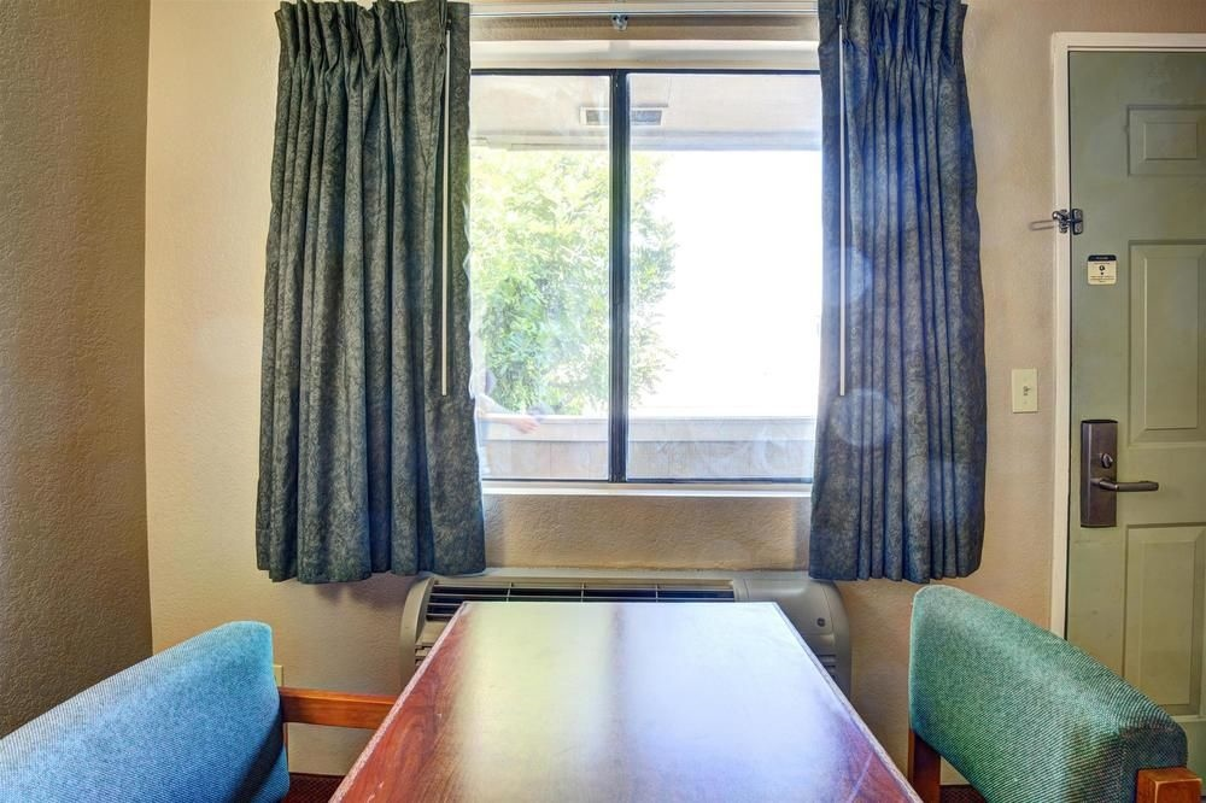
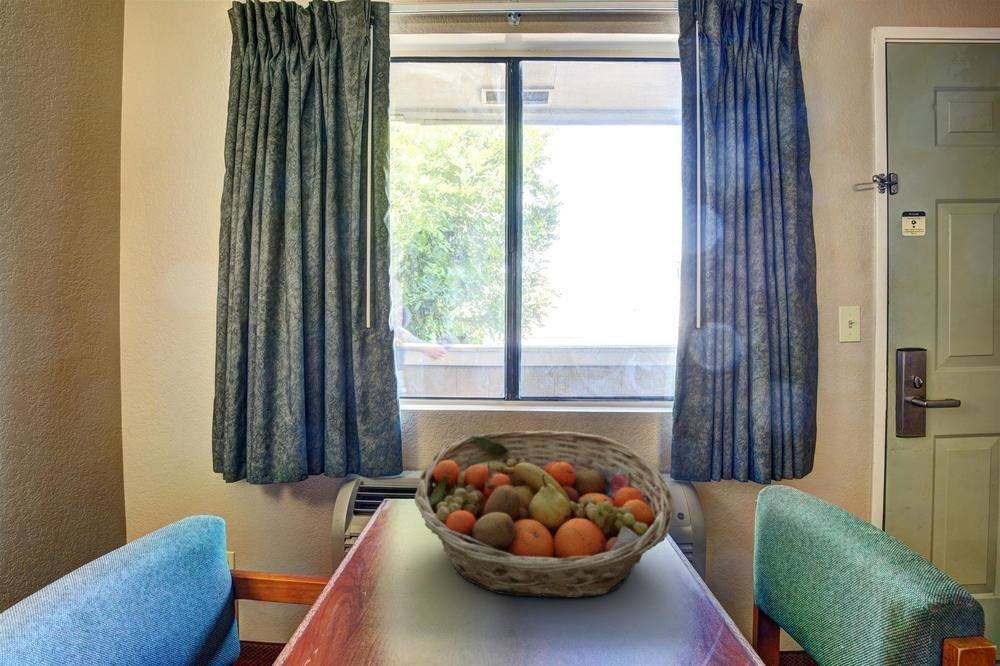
+ fruit basket (540, 502)
